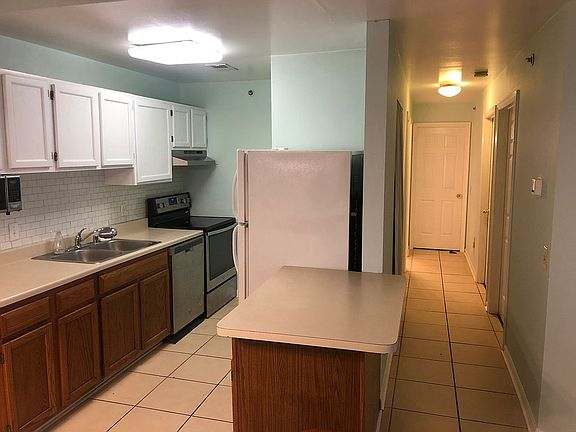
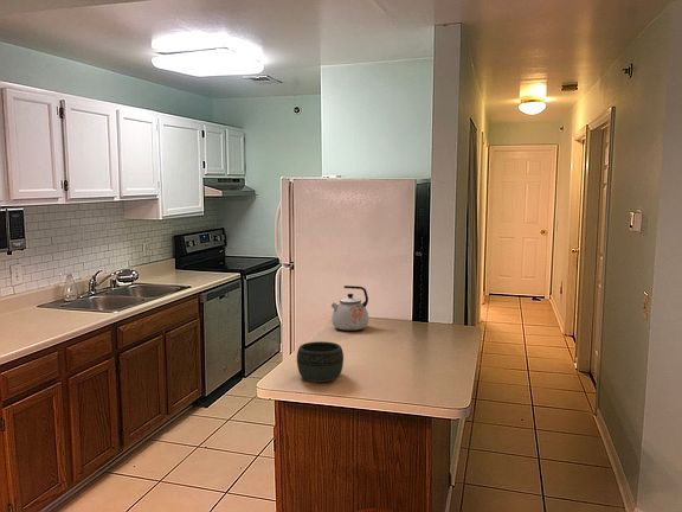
+ kettle (349, 307)
+ bowl (320, 361)
